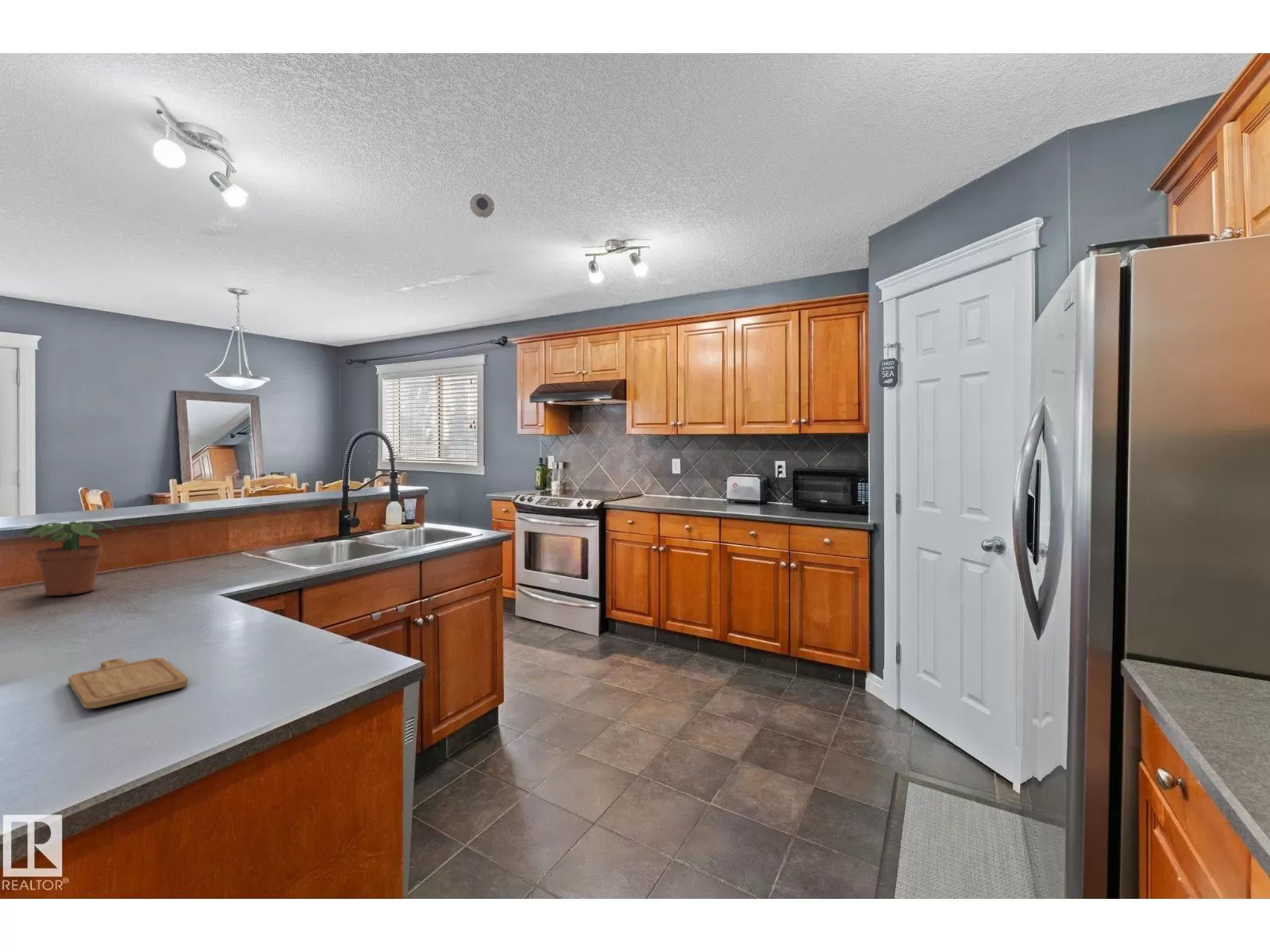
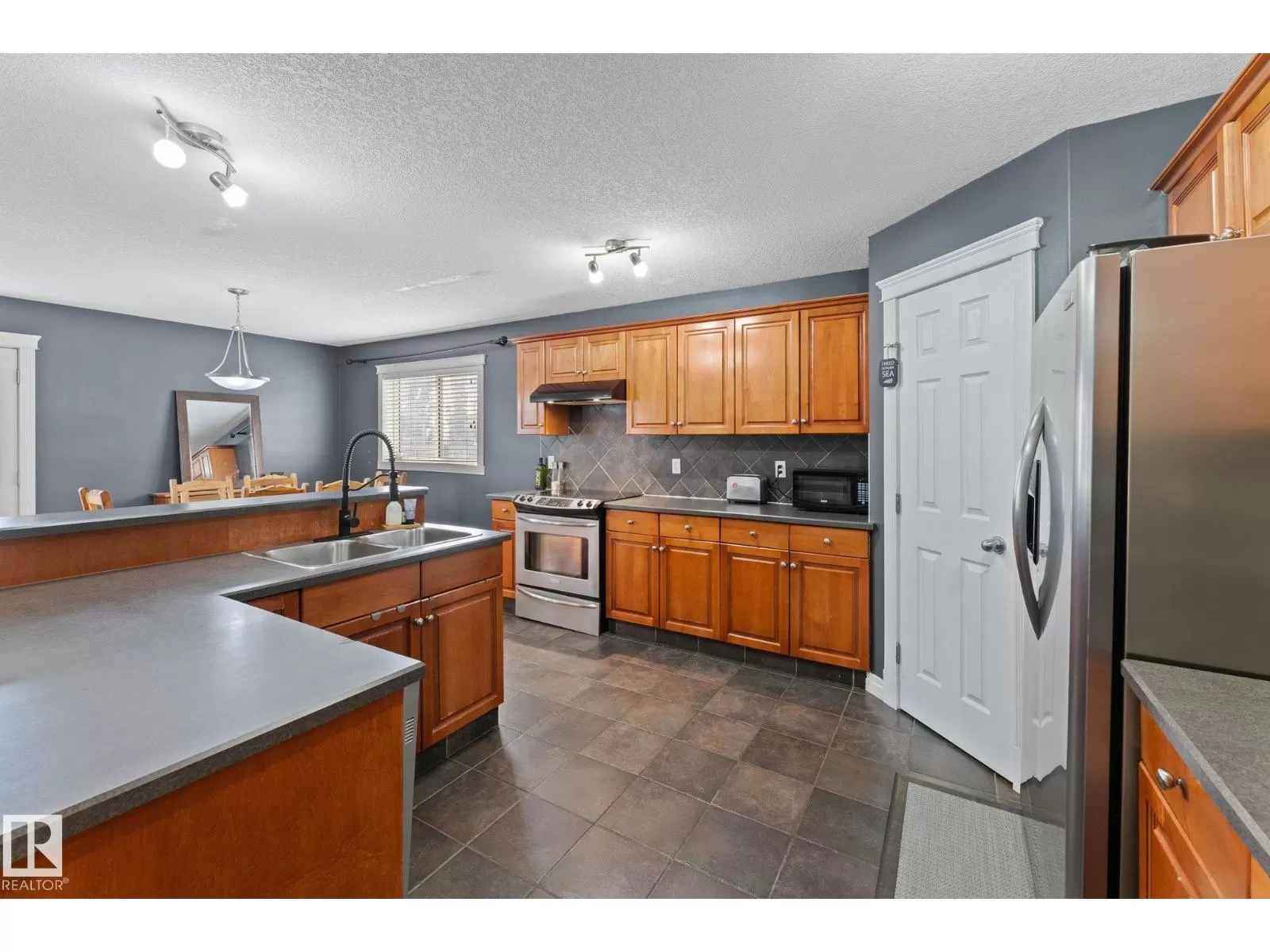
- smoke detector (482, 205)
- chopping board (125, 677)
- potted plant (69, 557)
